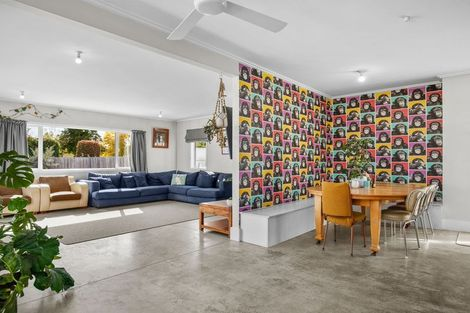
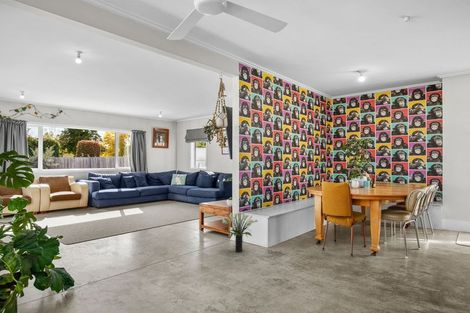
+ potted plant (239, 231)
